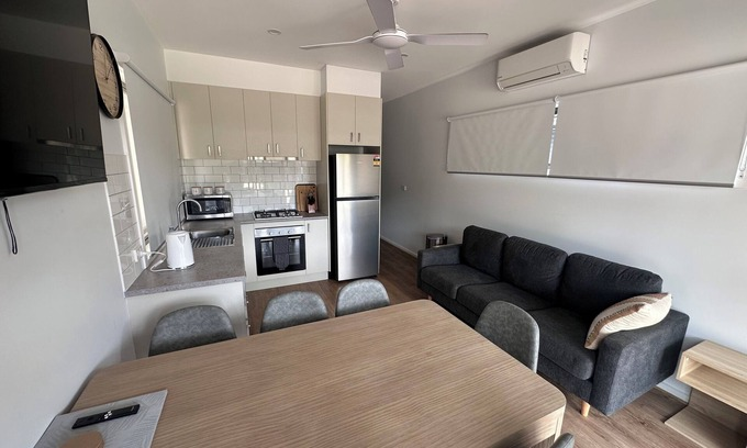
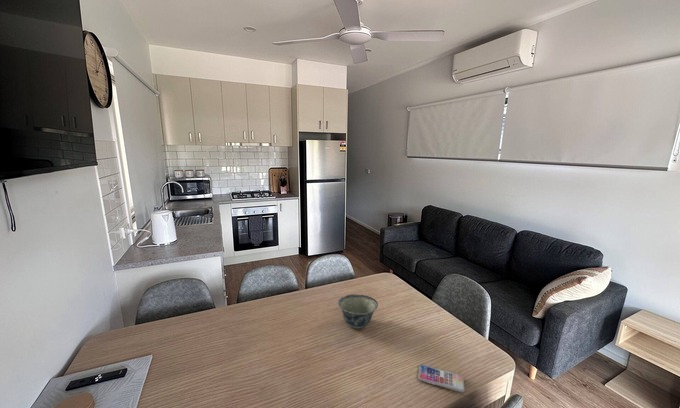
+ smartphone (440, 377)
+ bowl (357, 312)
